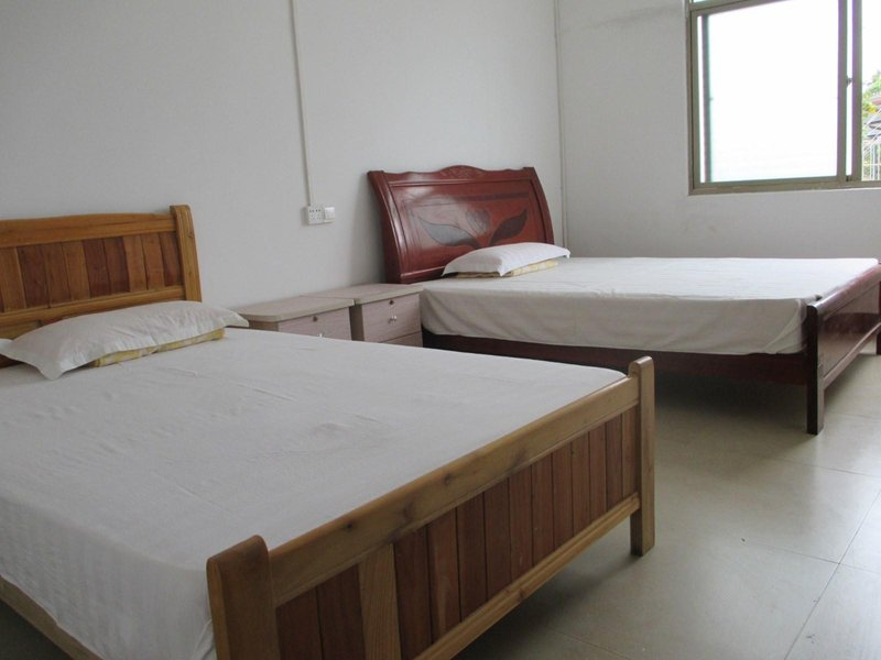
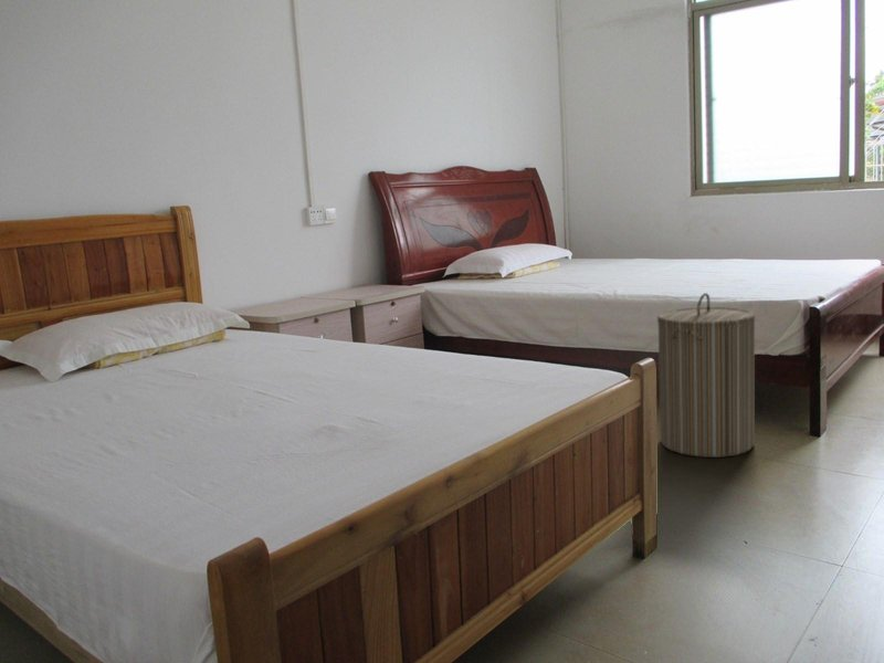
+ laundry hamper (705, 369)
